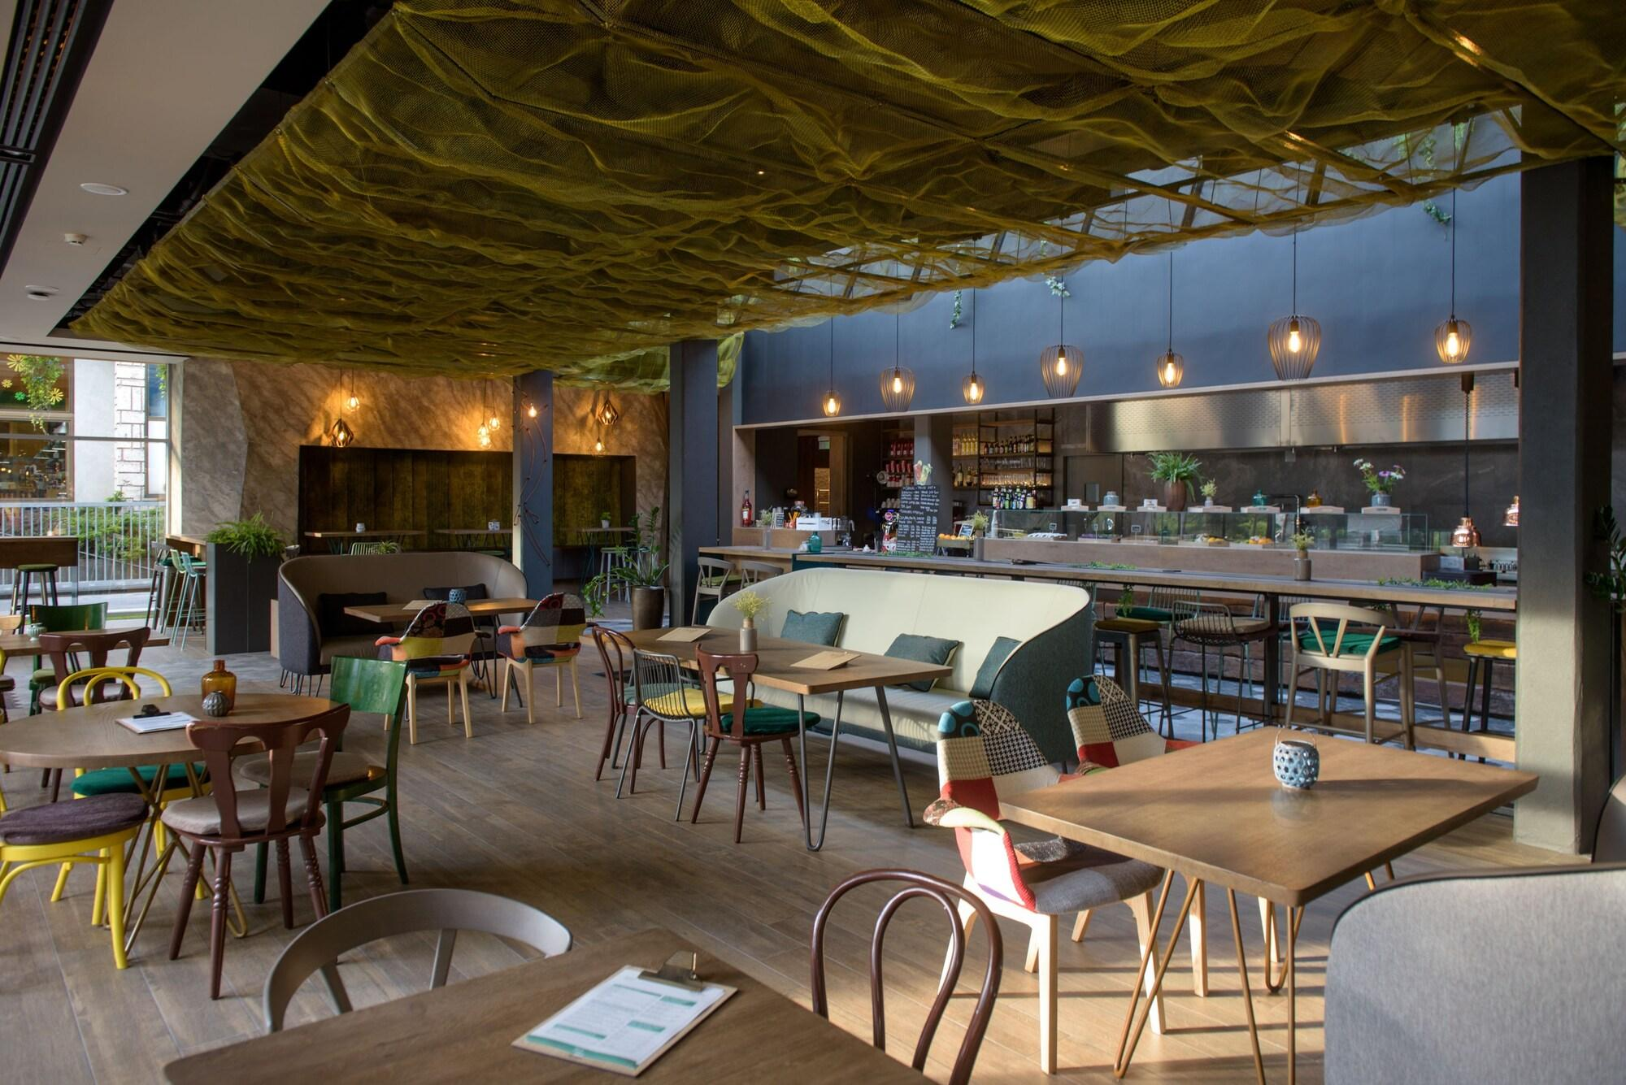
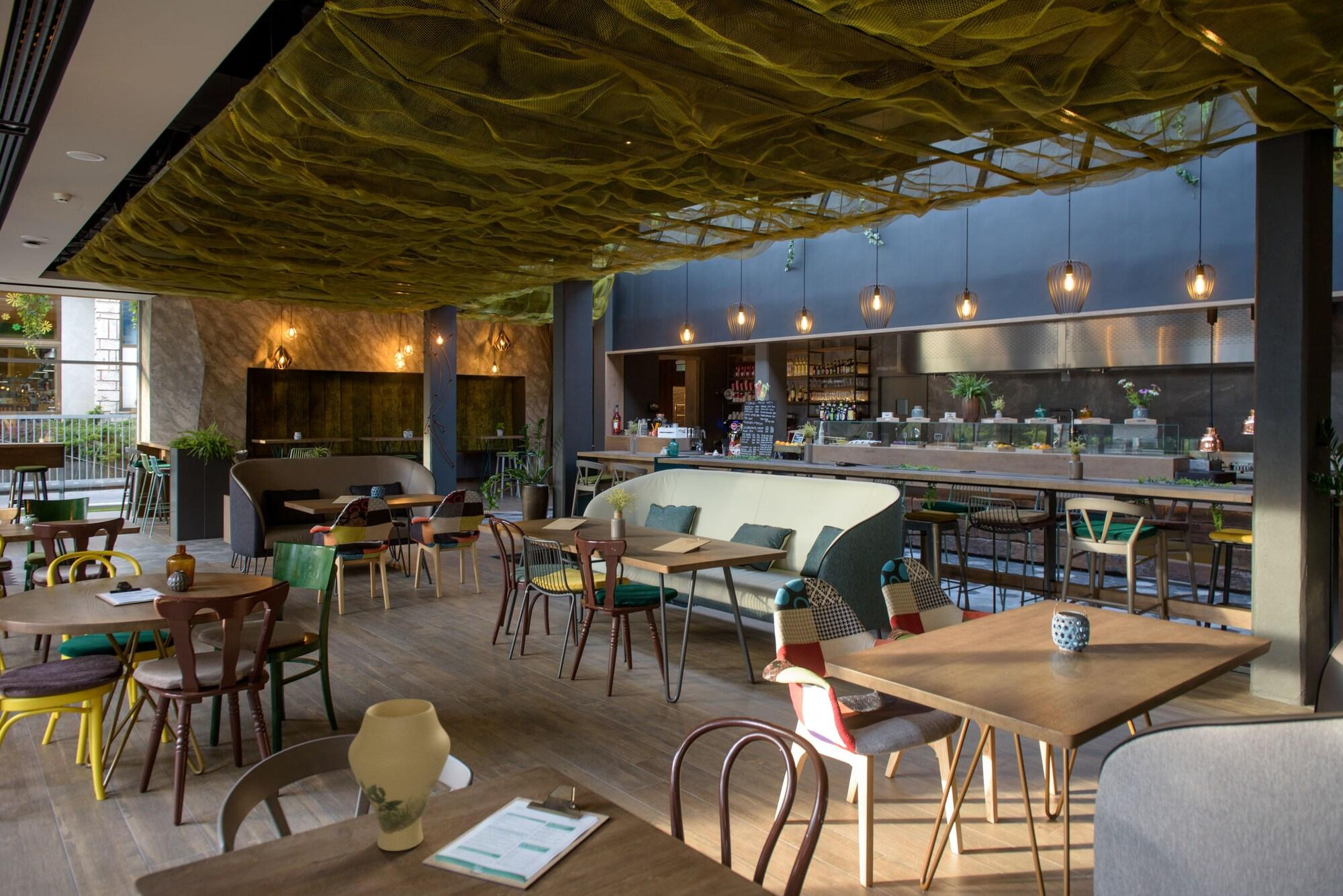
+ vase (400, 775)
